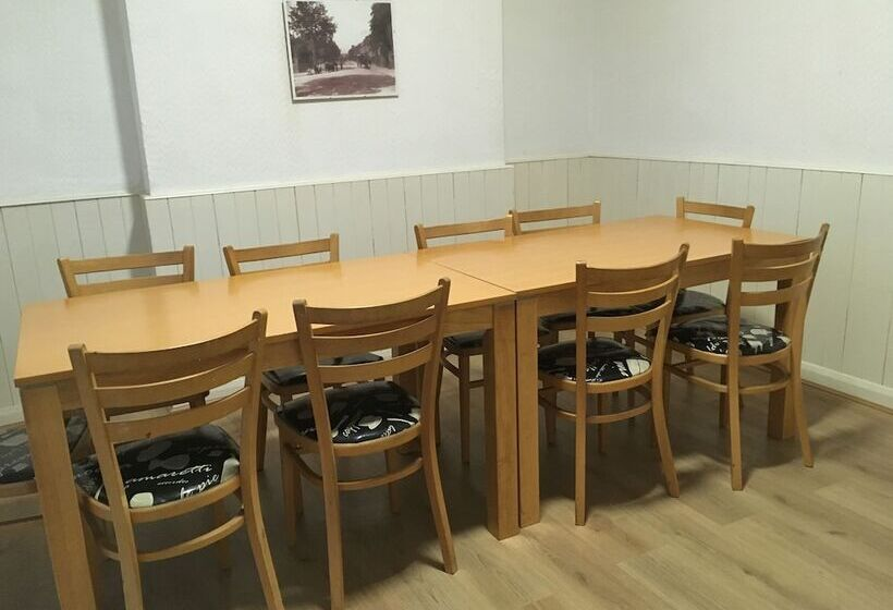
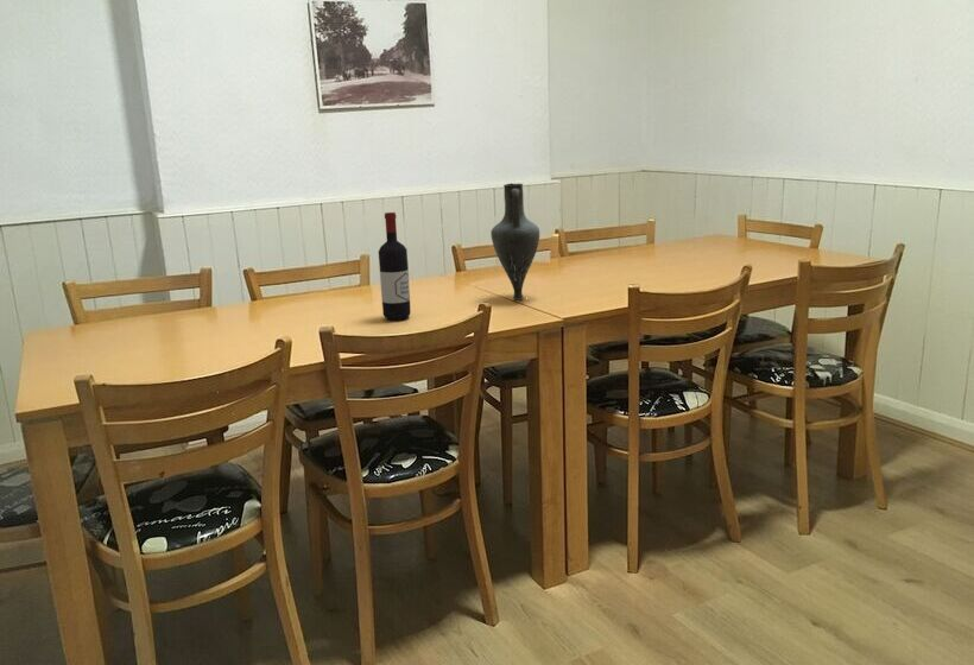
+ wine bottle (393, 266)
+ vase (516, 242)
